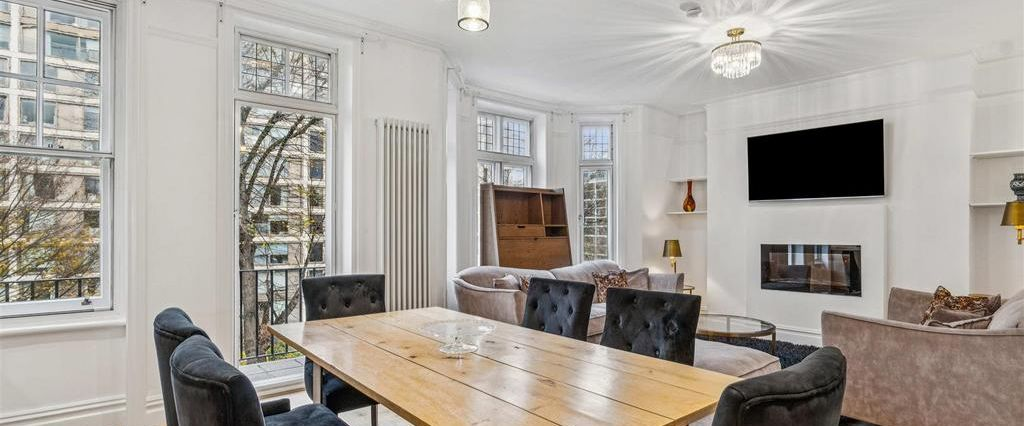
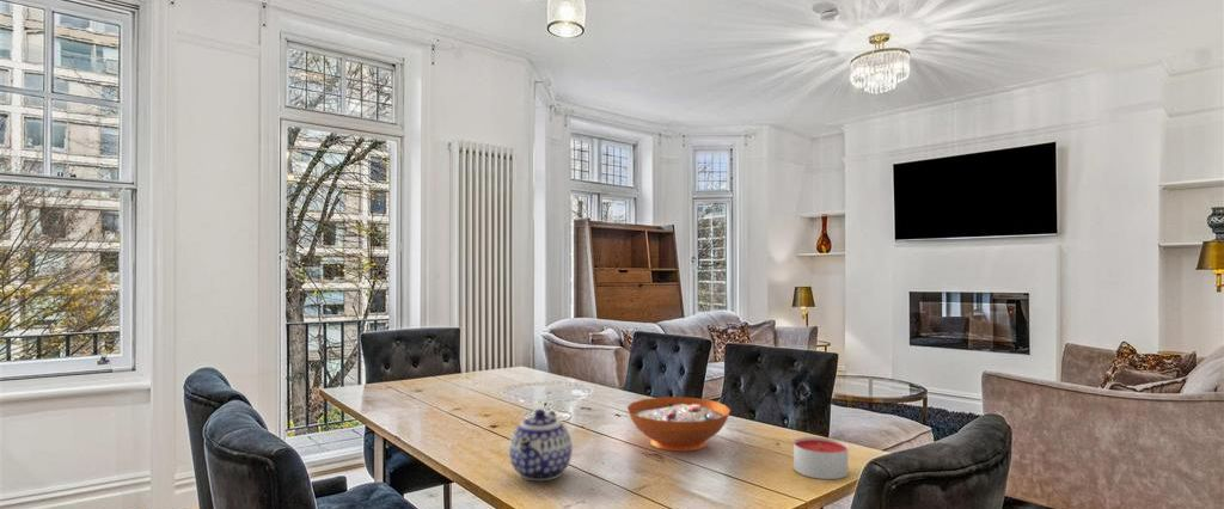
+ candle (820, 456)
+ decorative bowl (678, 424)
+ teapot (540, 441)
